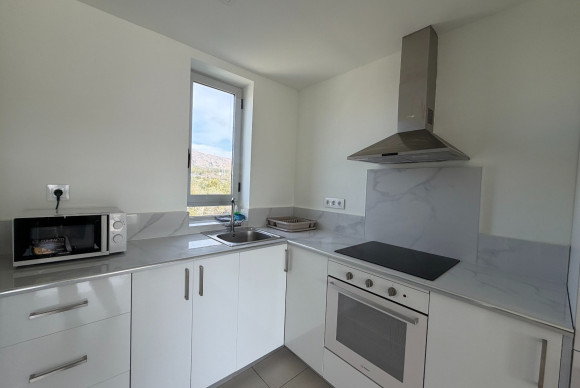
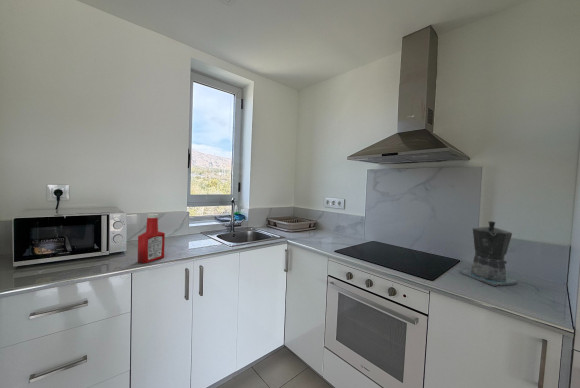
+ coffee maker (489, 249)
+ soap bottle (152, 236)
